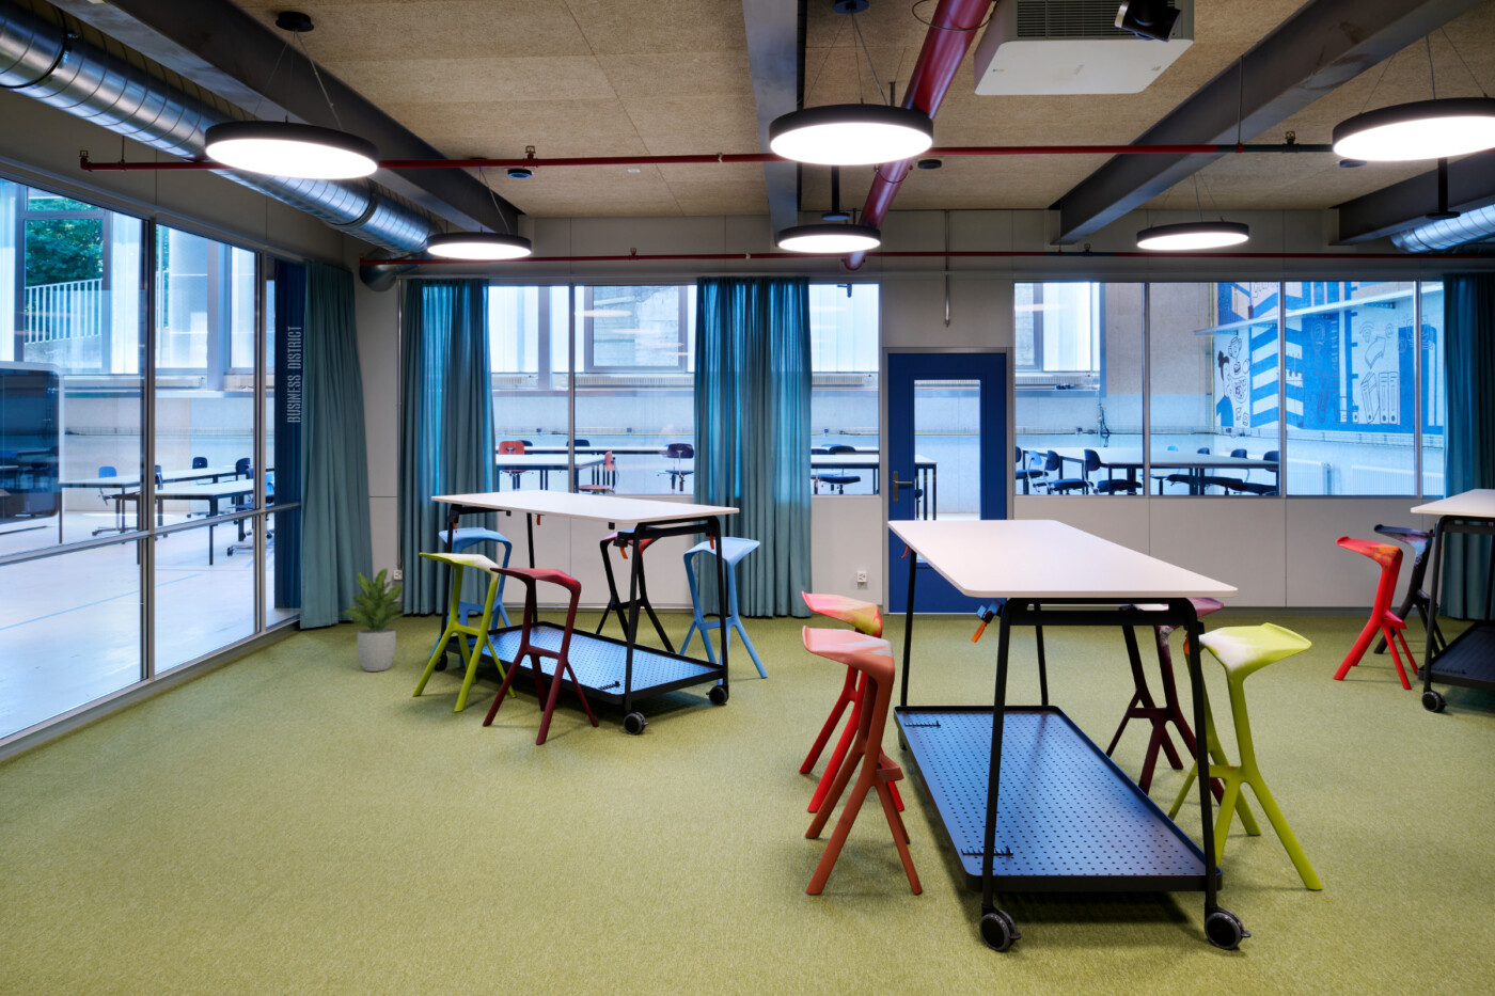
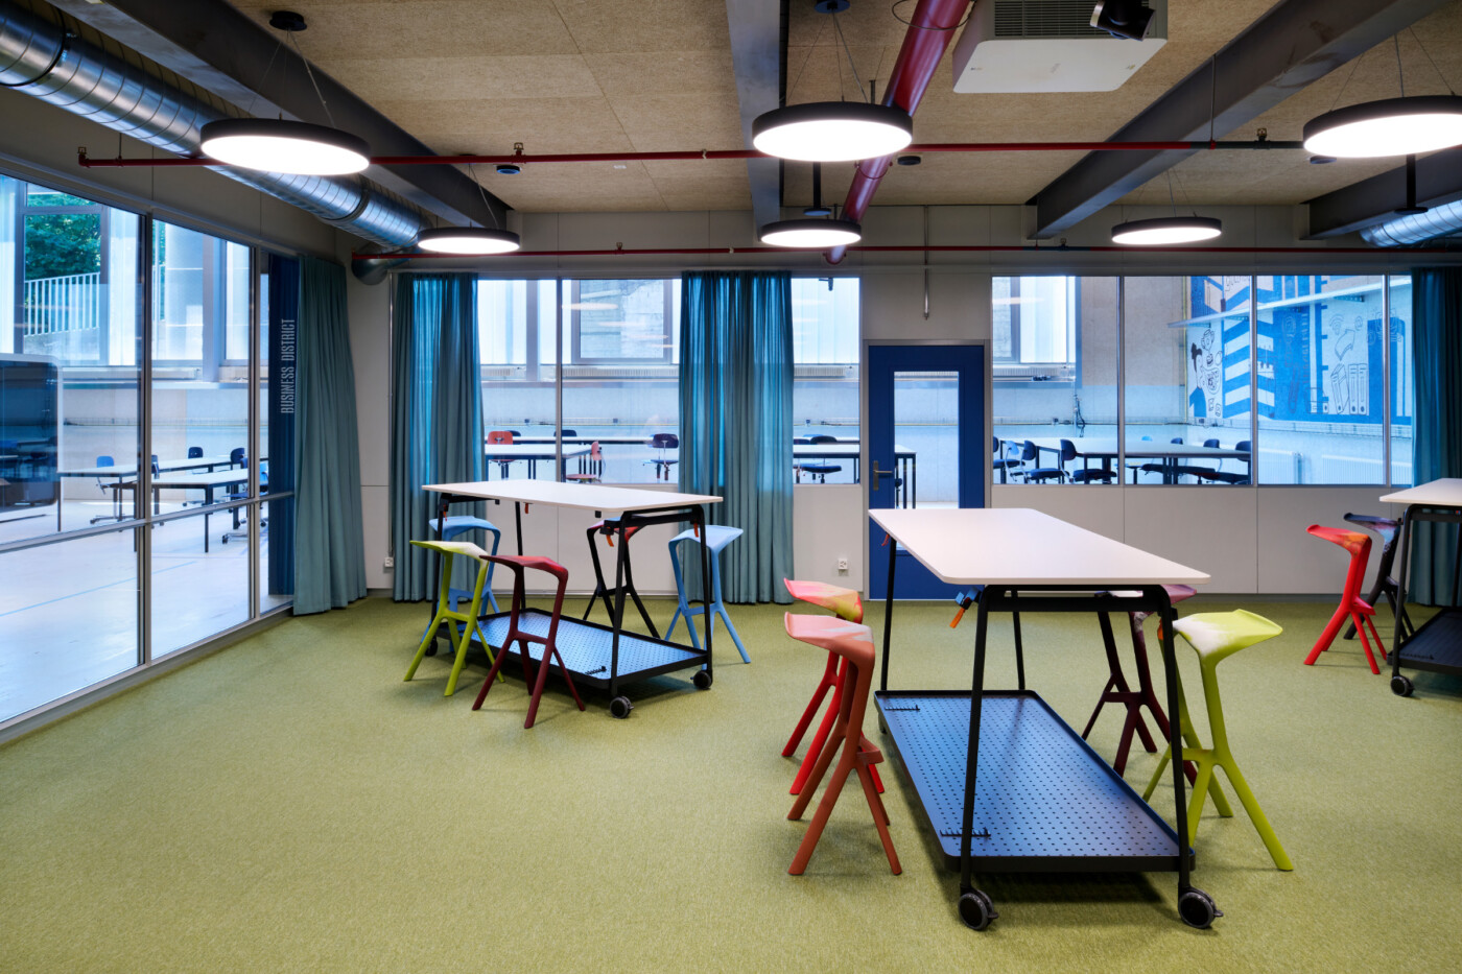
- potted plant (373, 618)
